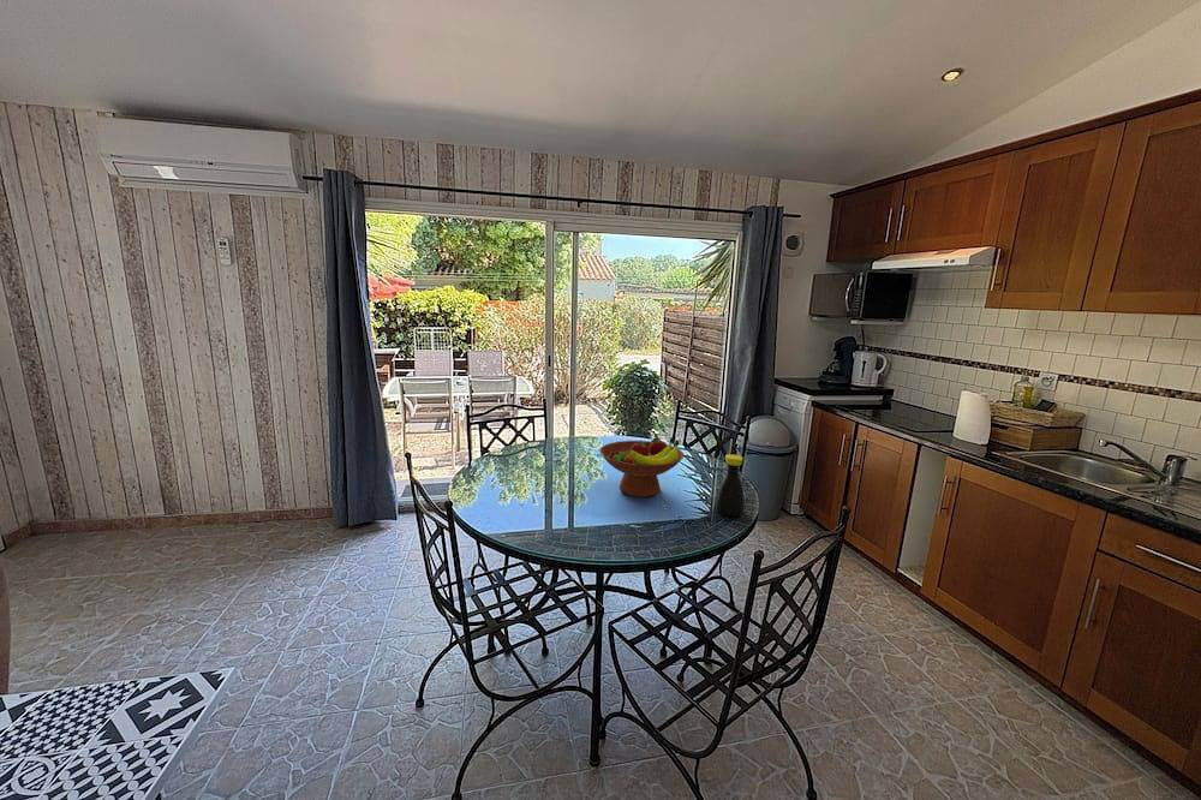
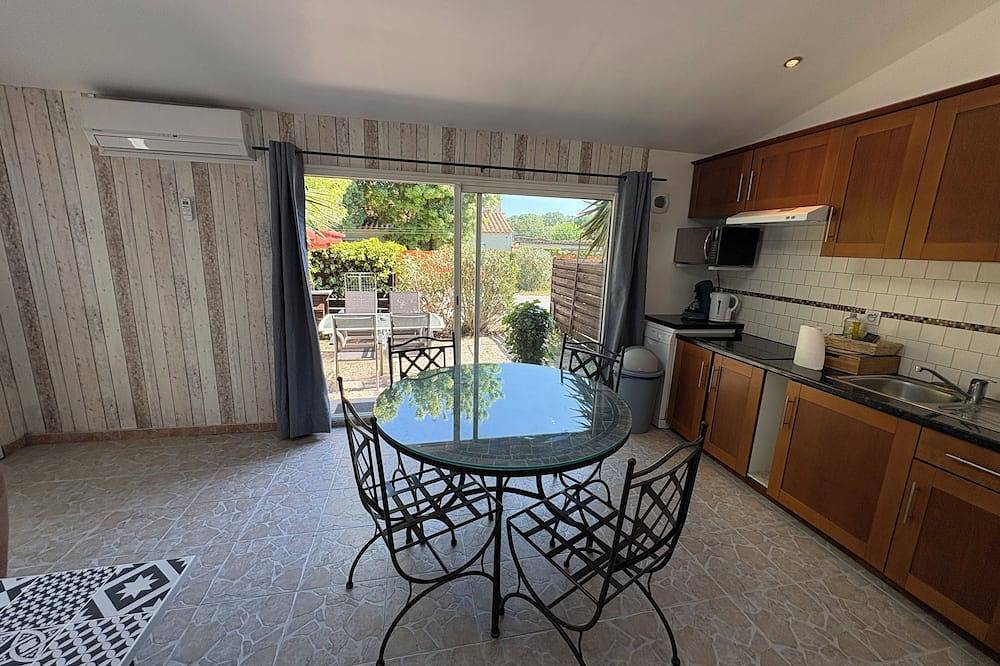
- bottle (731, 484)
- fruit bowl (640, 462)
